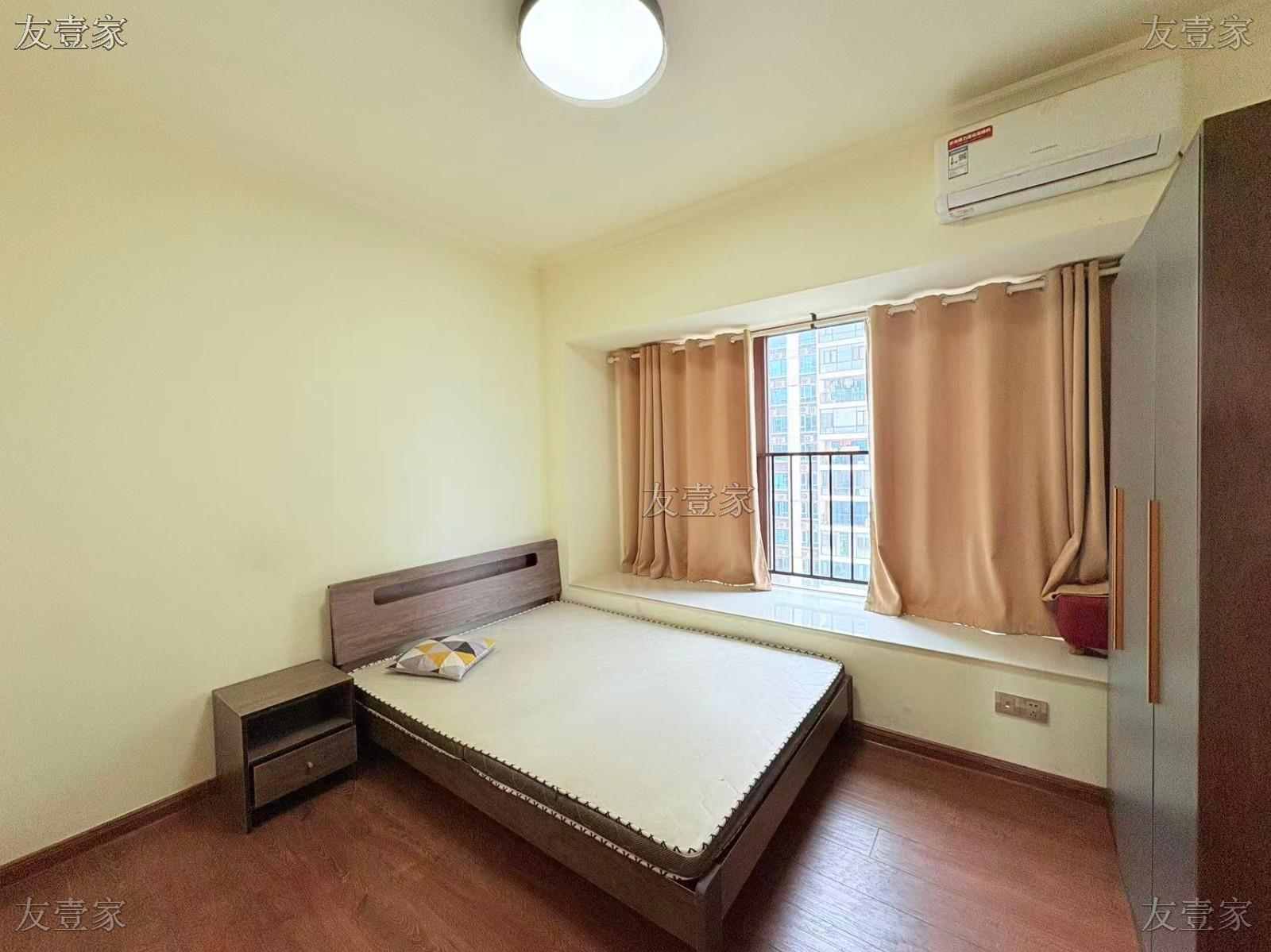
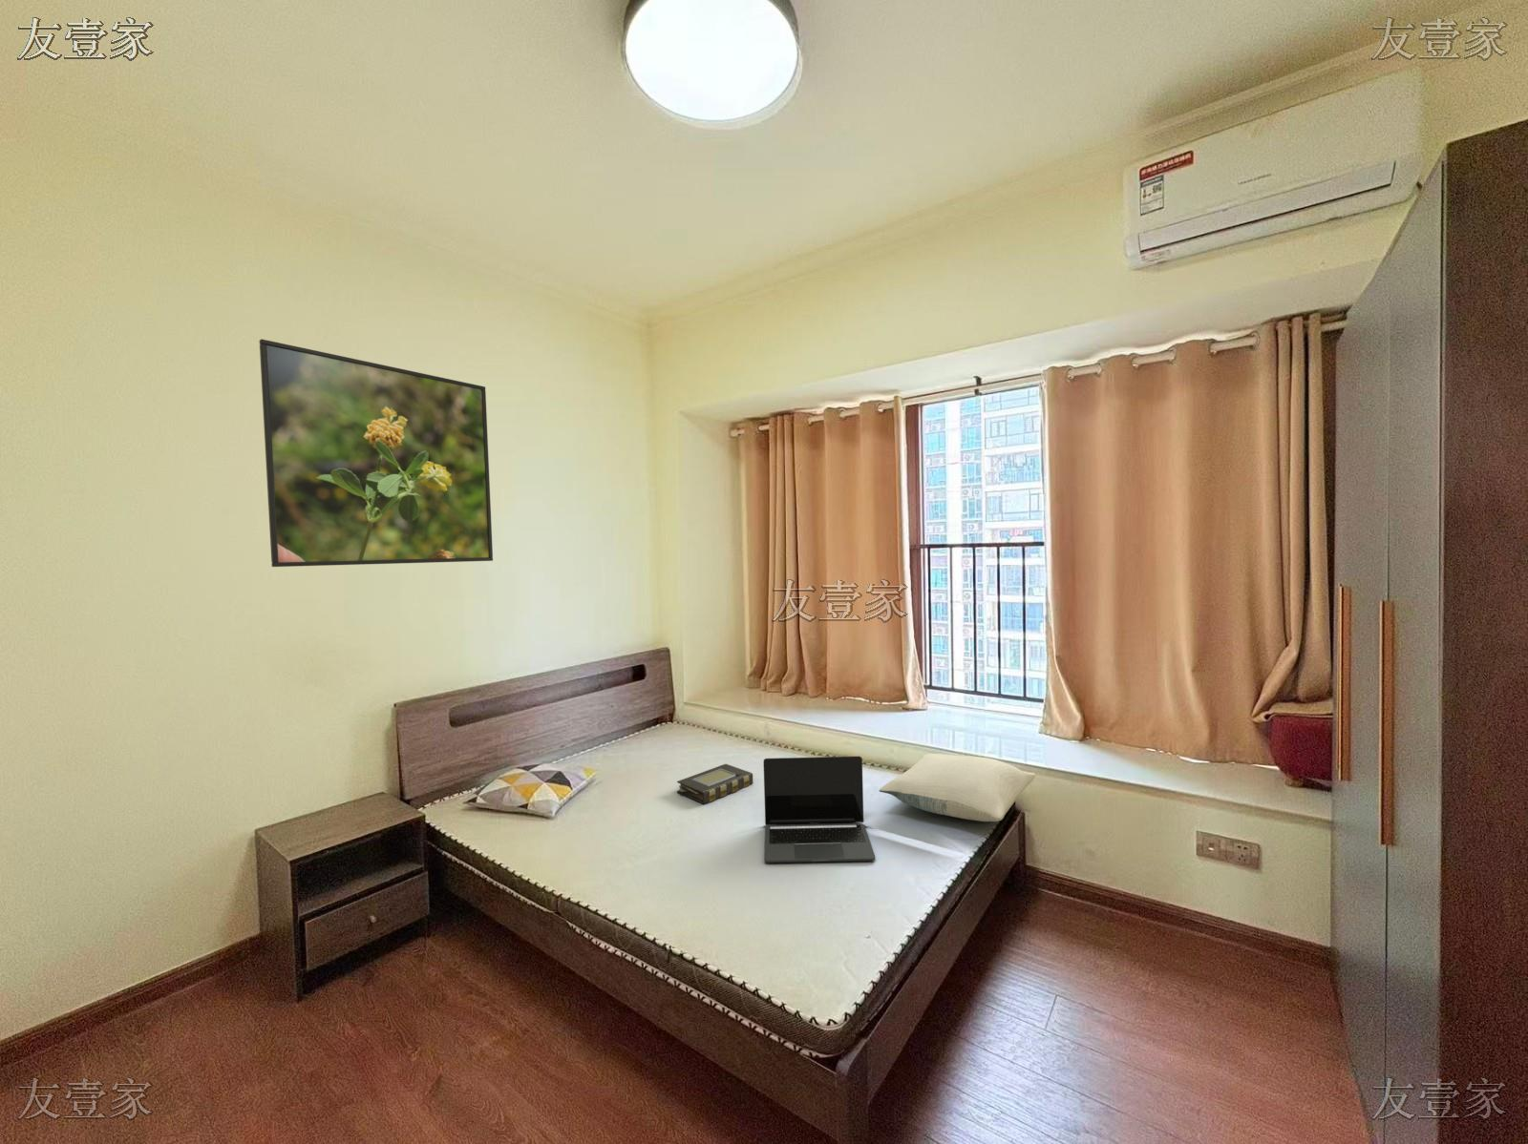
+ pillow (958, 783)
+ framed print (392, 465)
+ laptop (815, 806)
+ book (714, 781)
